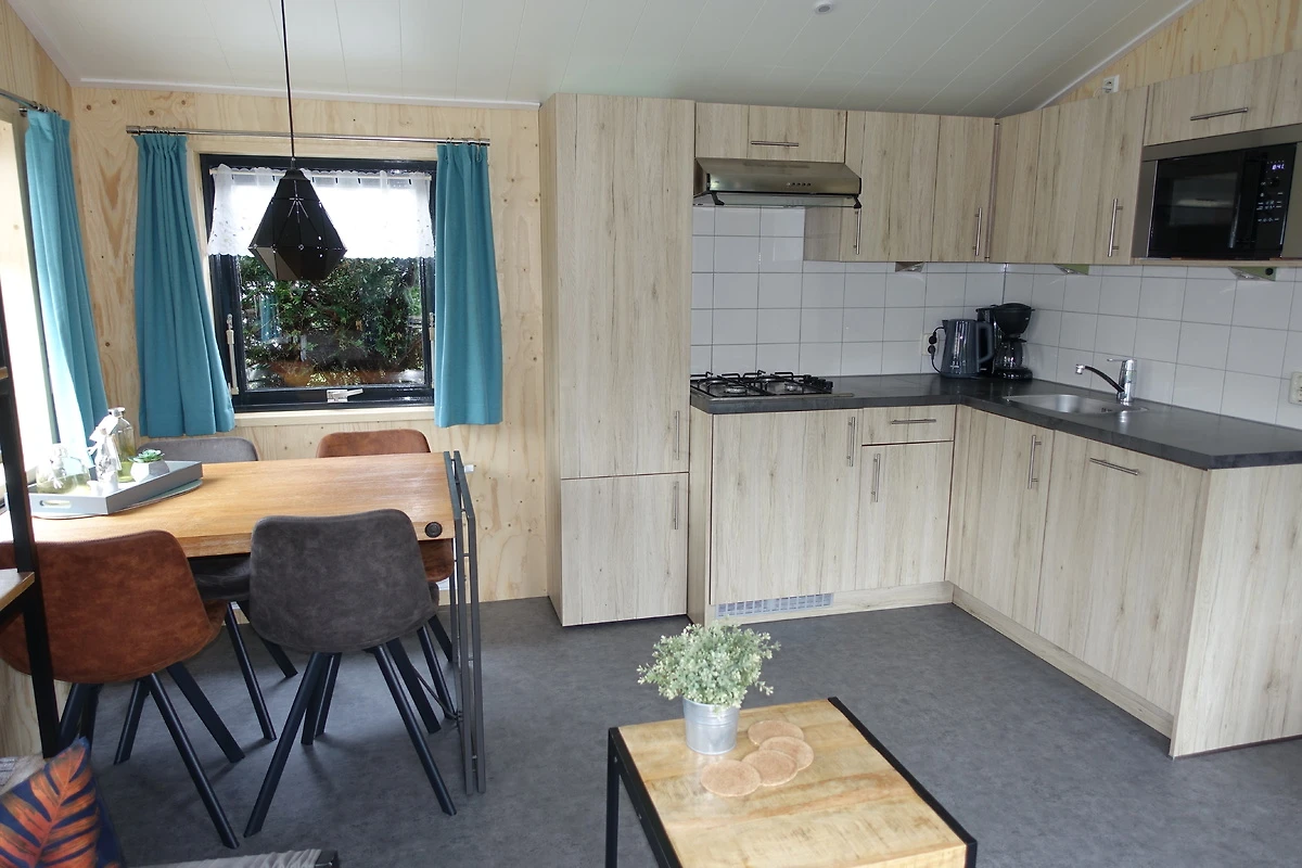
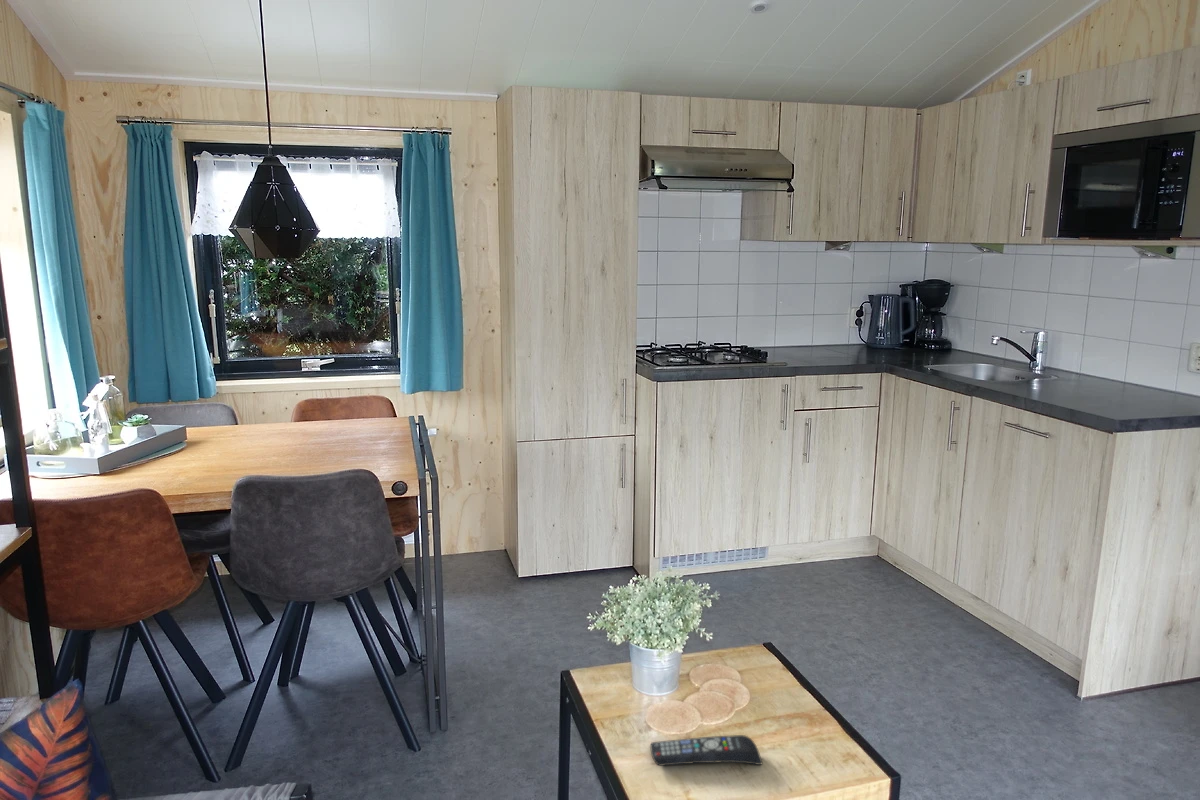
+ remote control (705, 751)
